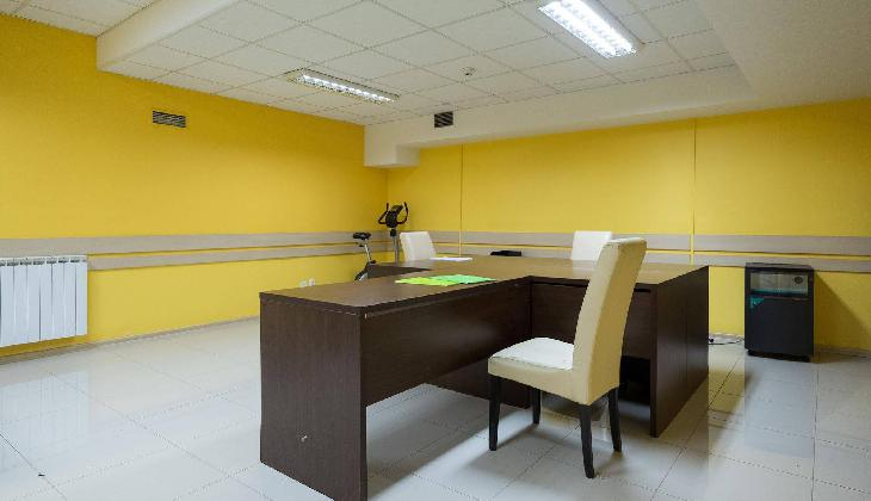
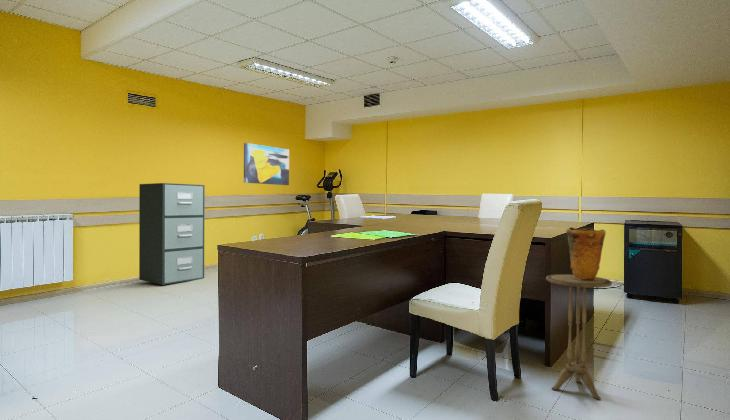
+ side table (577, 334)
+ filing cabinet (173, 231)
+ wall art (267, 165)
+ vase (585, 253)
